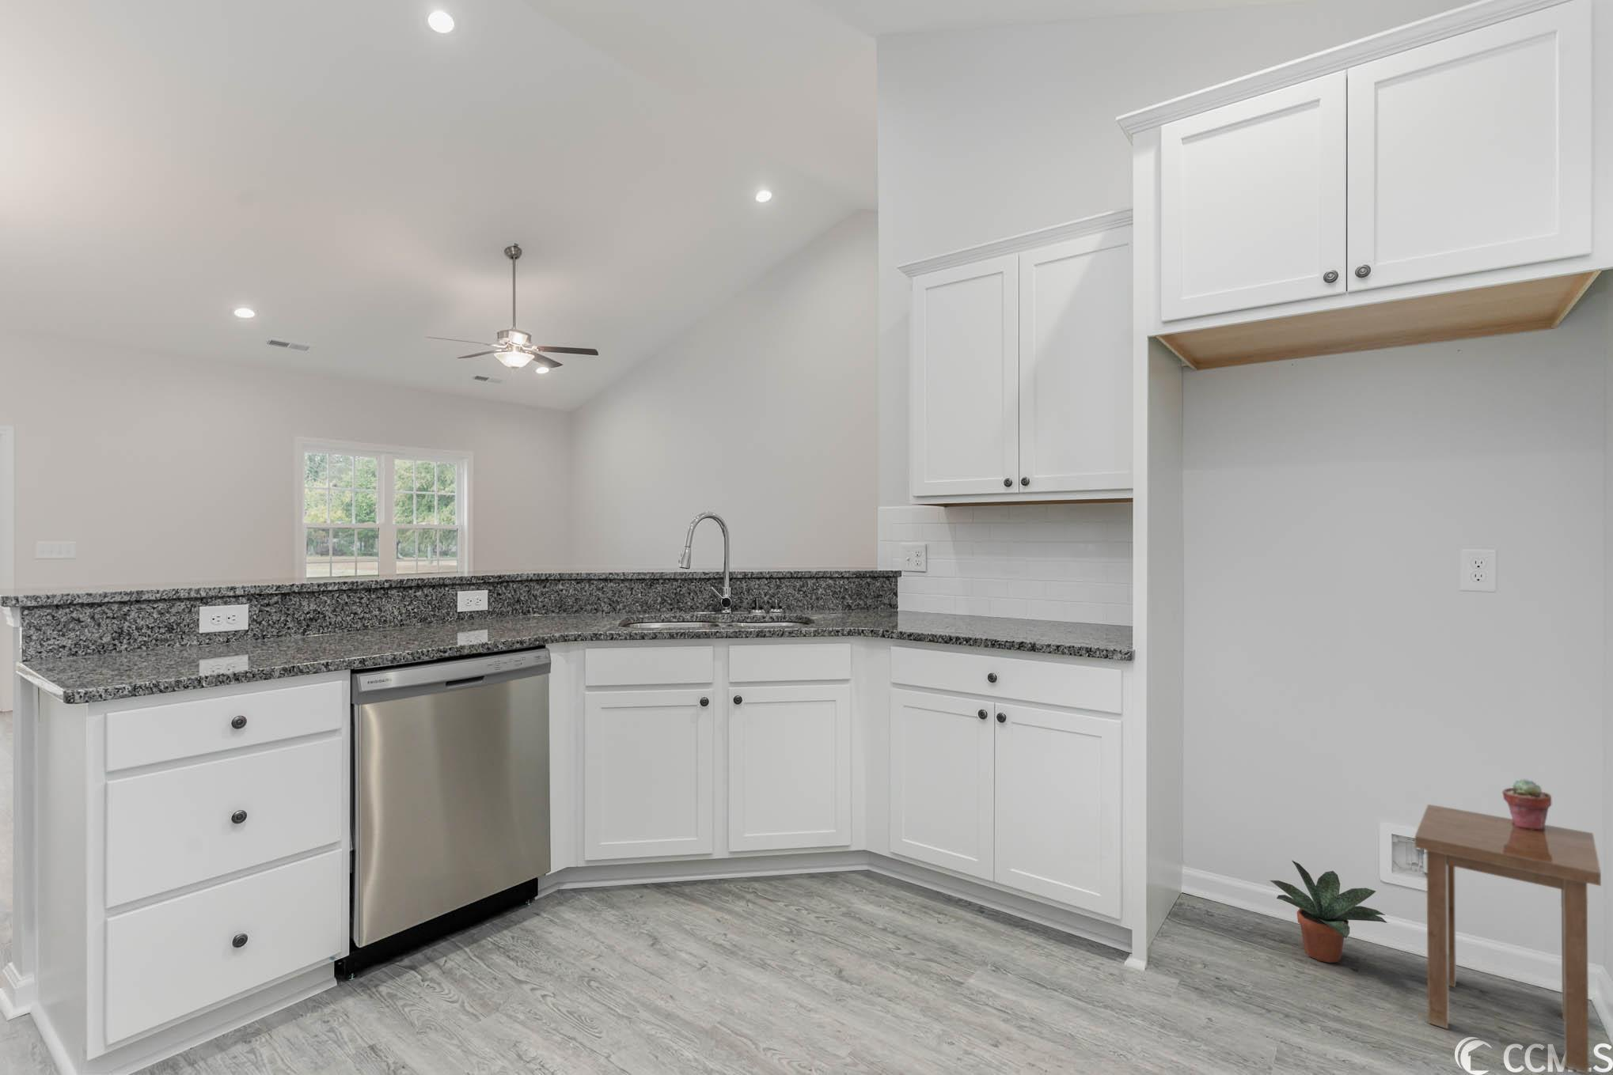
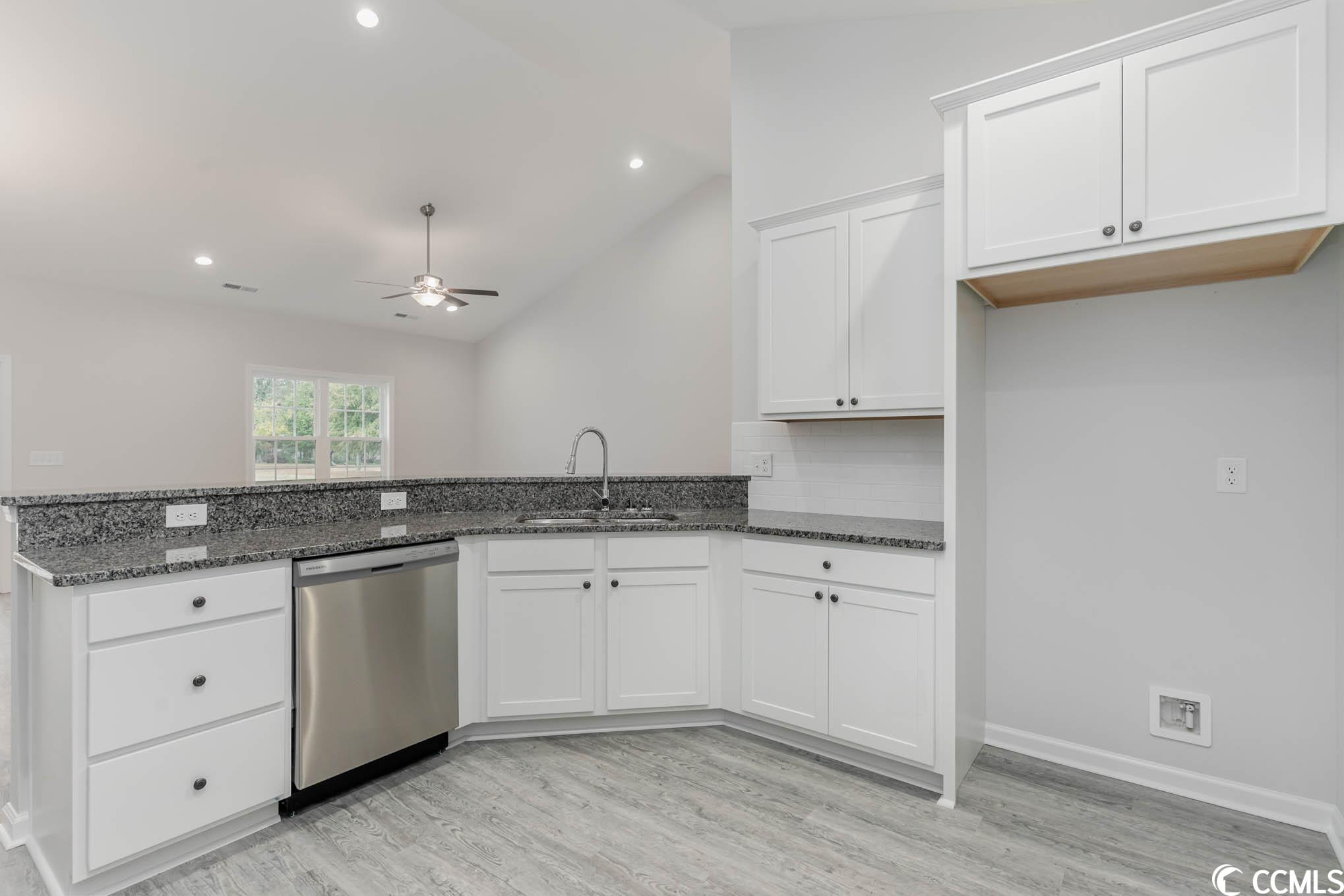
- potted succulent (1527, 801)
- potted plant (1324, 912)
- stool (1513, 878)
